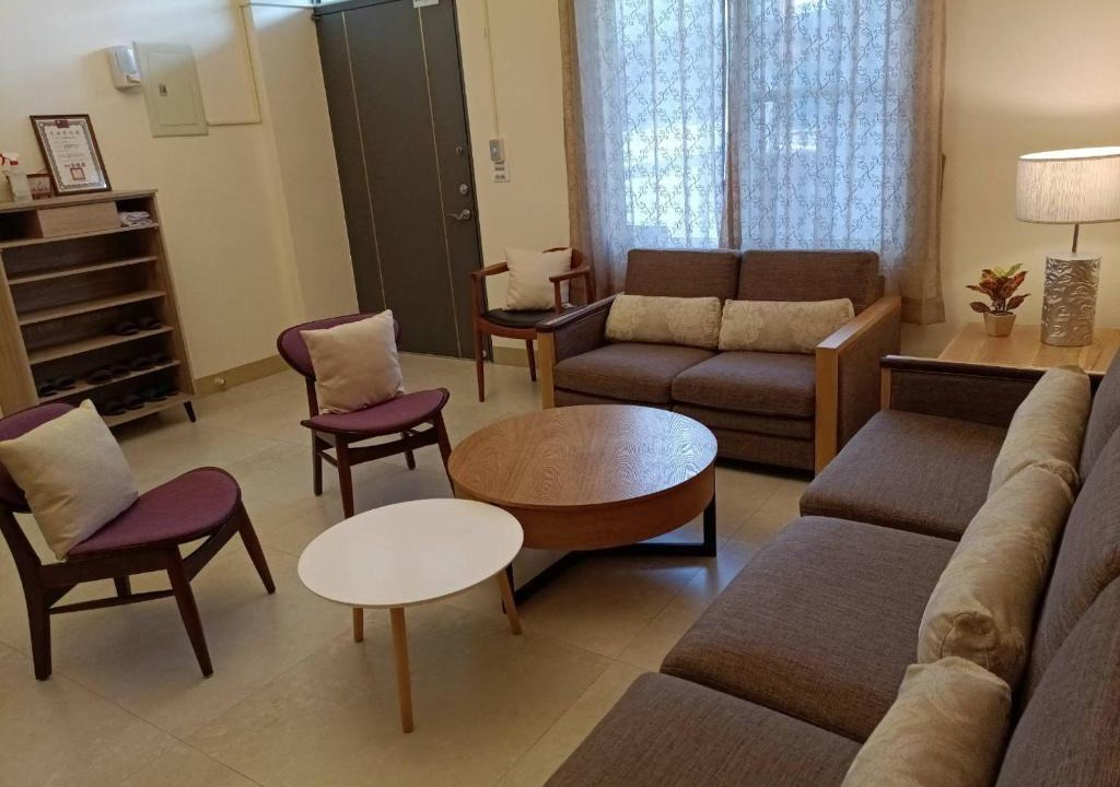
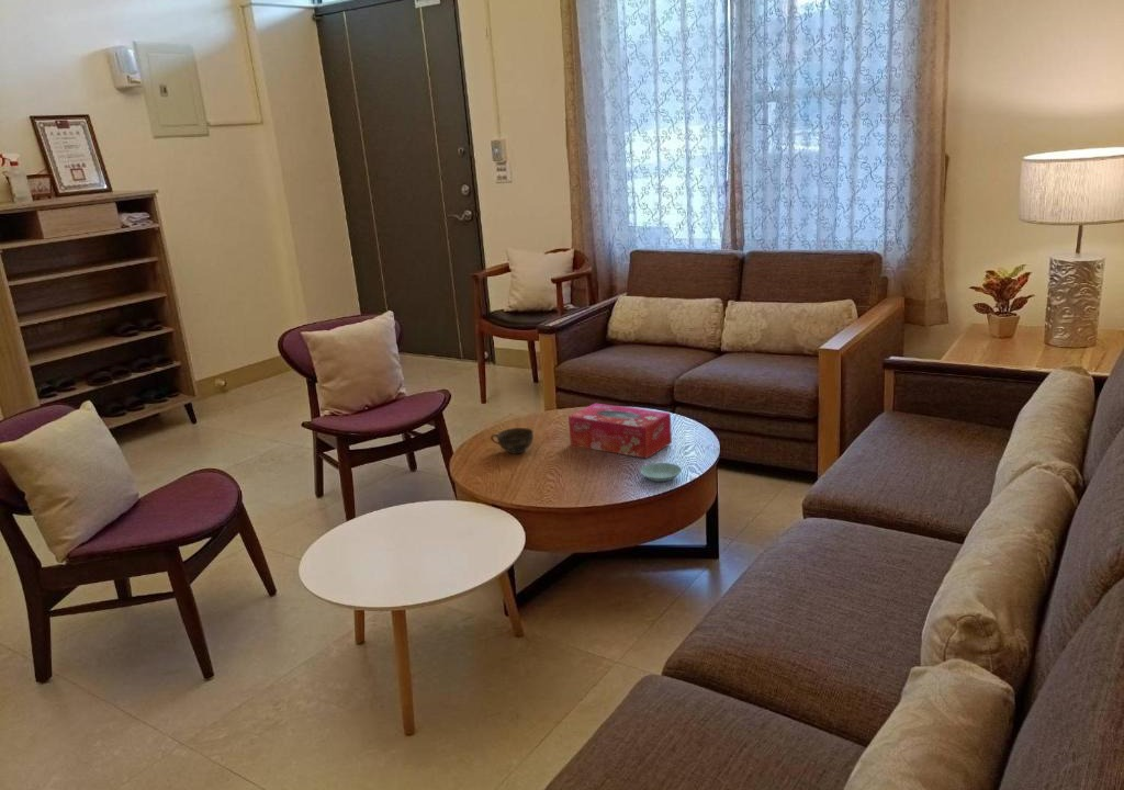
+ saucer (661, 473)
+ tissue box (619, 429)
+ cup (512, 442)
